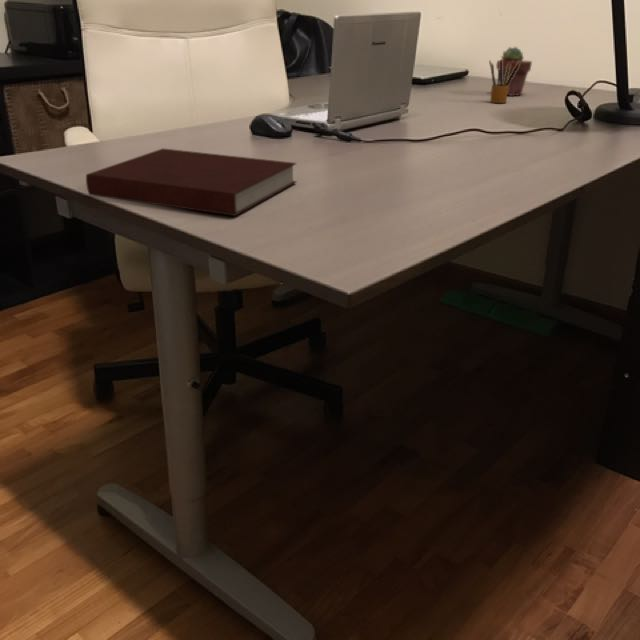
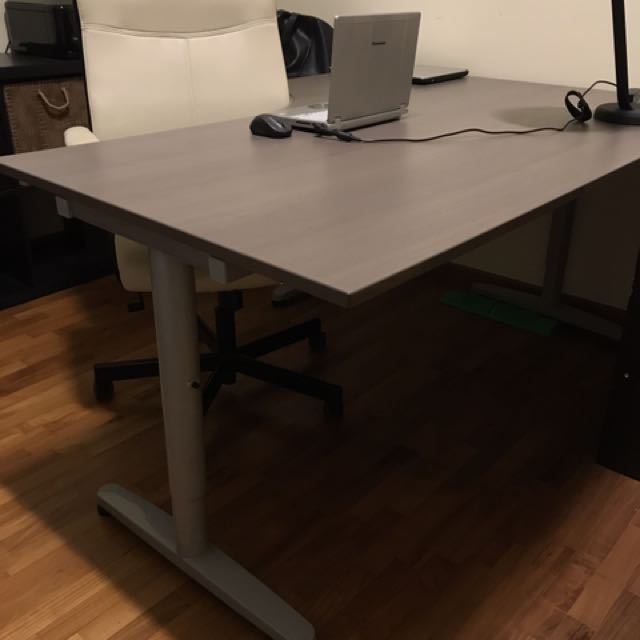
- pencil box (501, 81)
- potted succulent (513, 70)
- notebook (194, 178)
